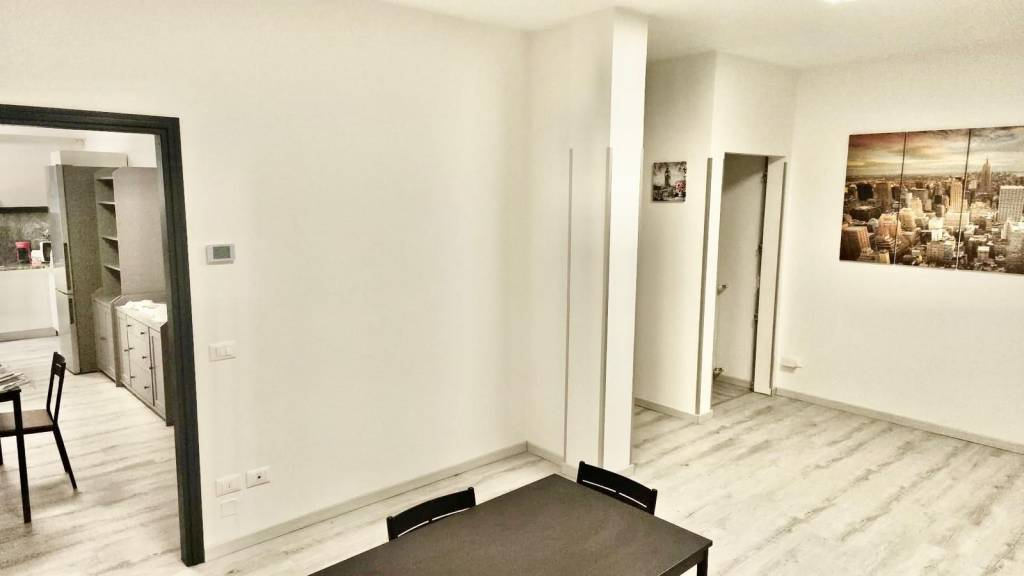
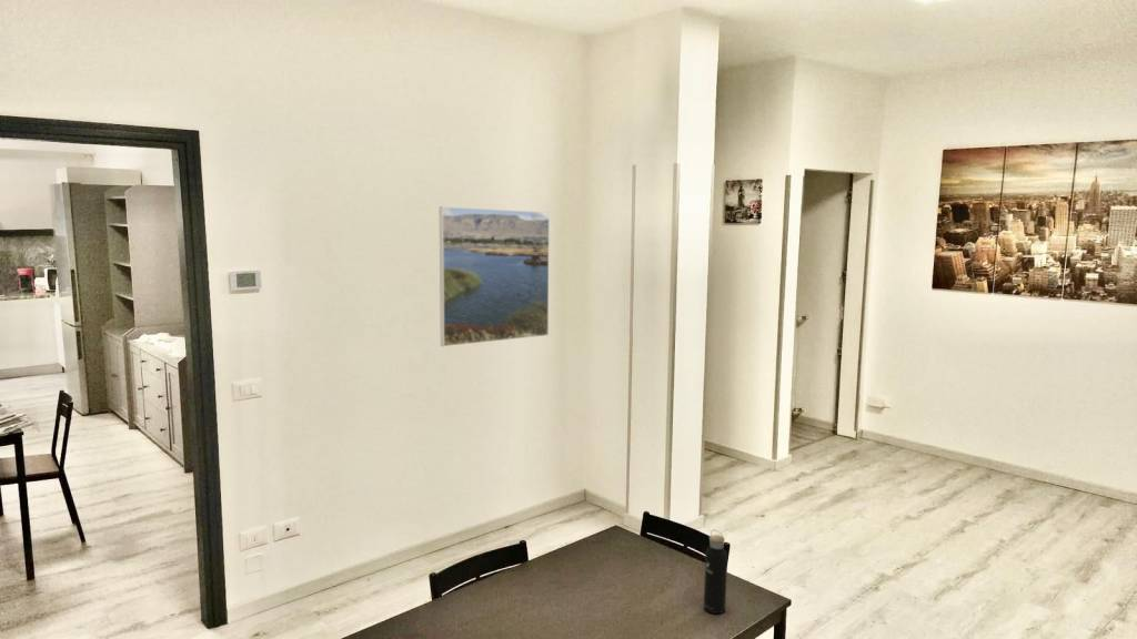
+ water bottle (715, 569)
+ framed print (497, 275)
